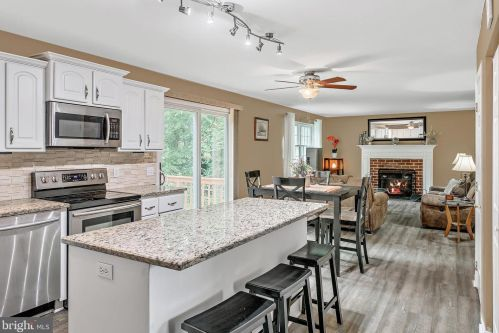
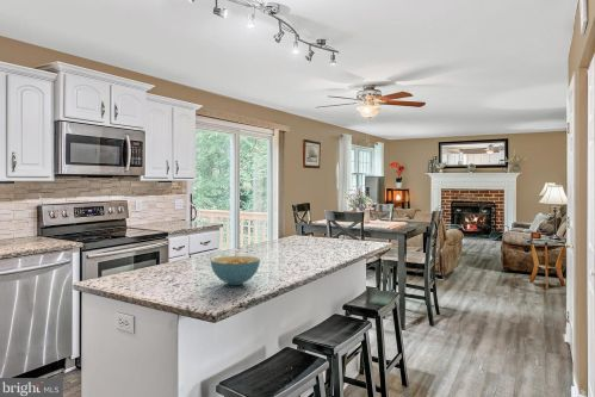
+ cereal bowl (235, 271)
